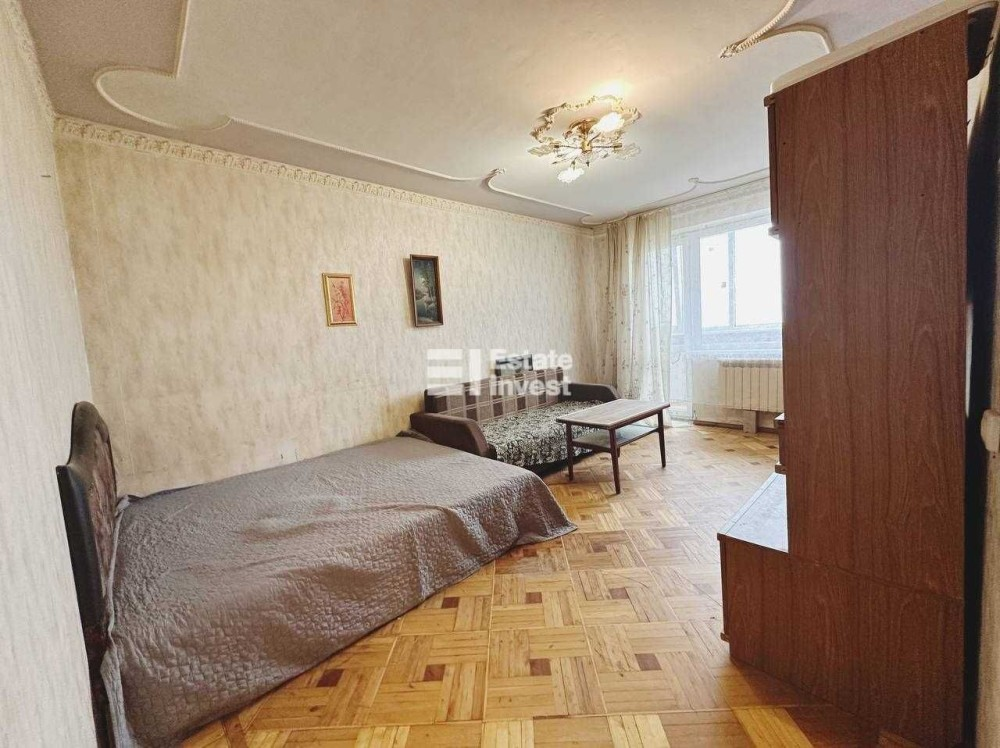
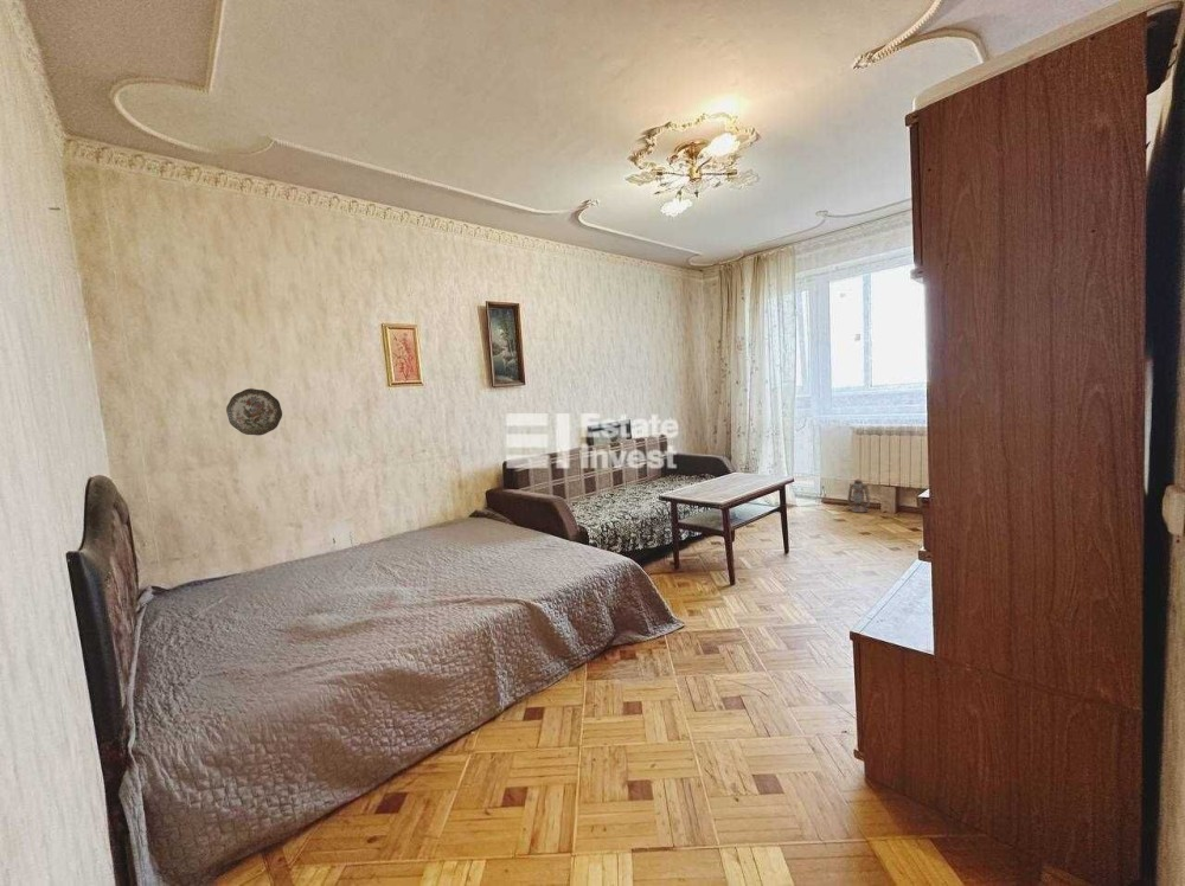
+ decorative plate (255, 411)
+ lantern (858, 494)
